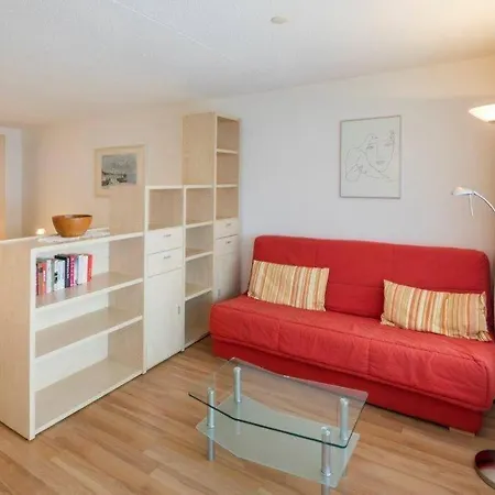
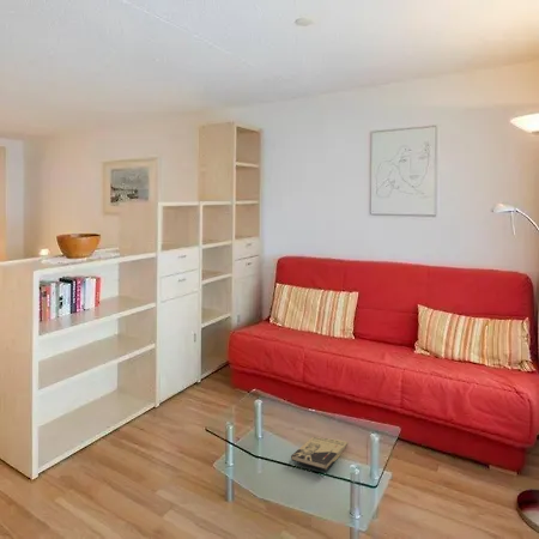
+ book (320, 450)
